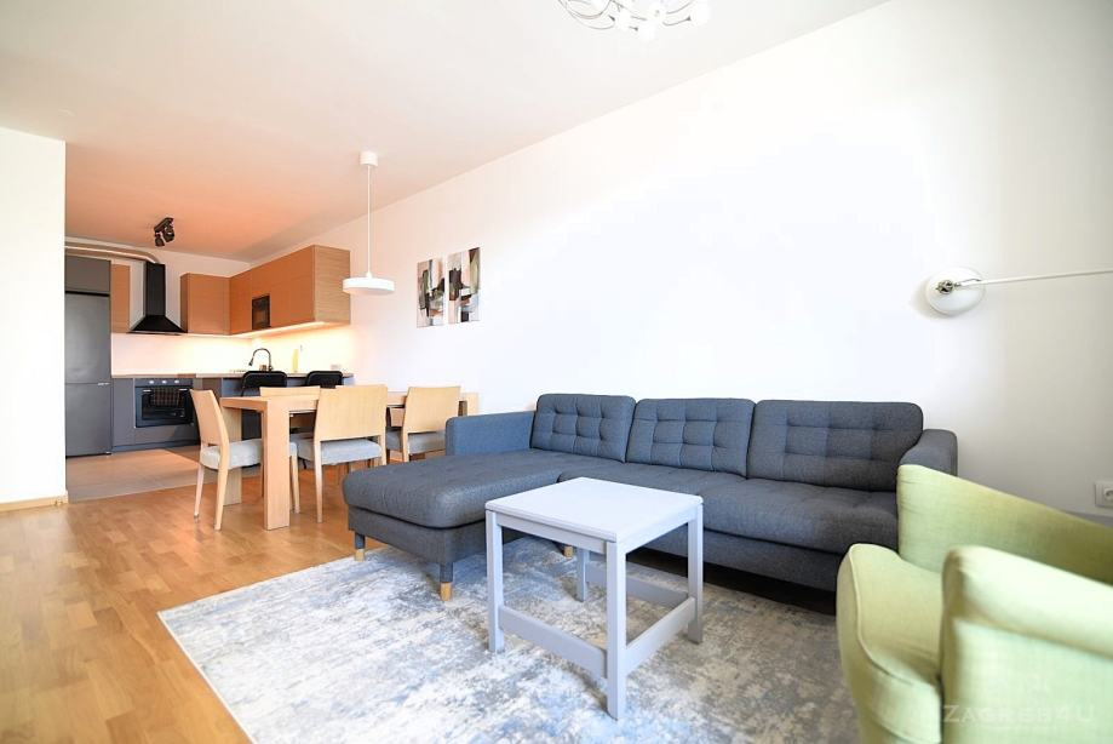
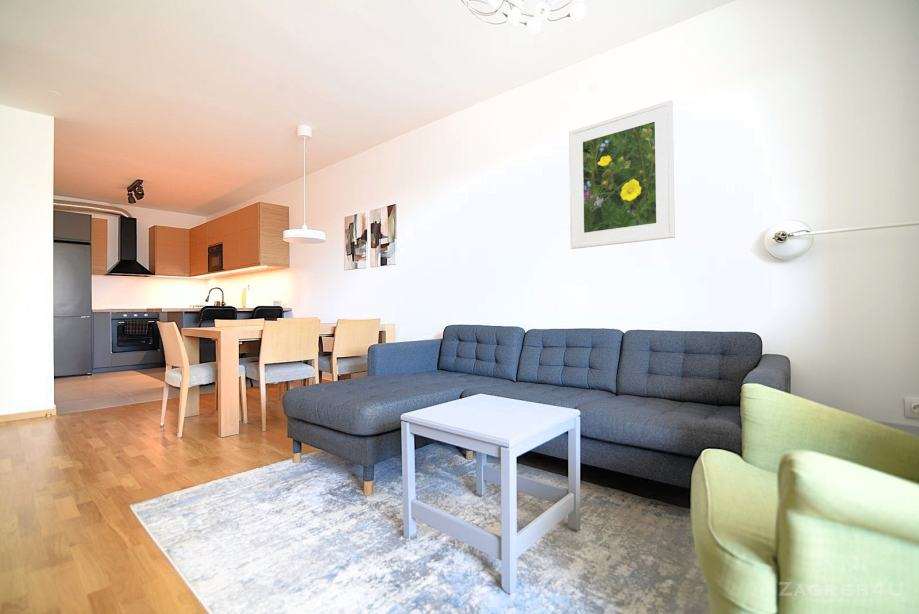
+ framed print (617, 180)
